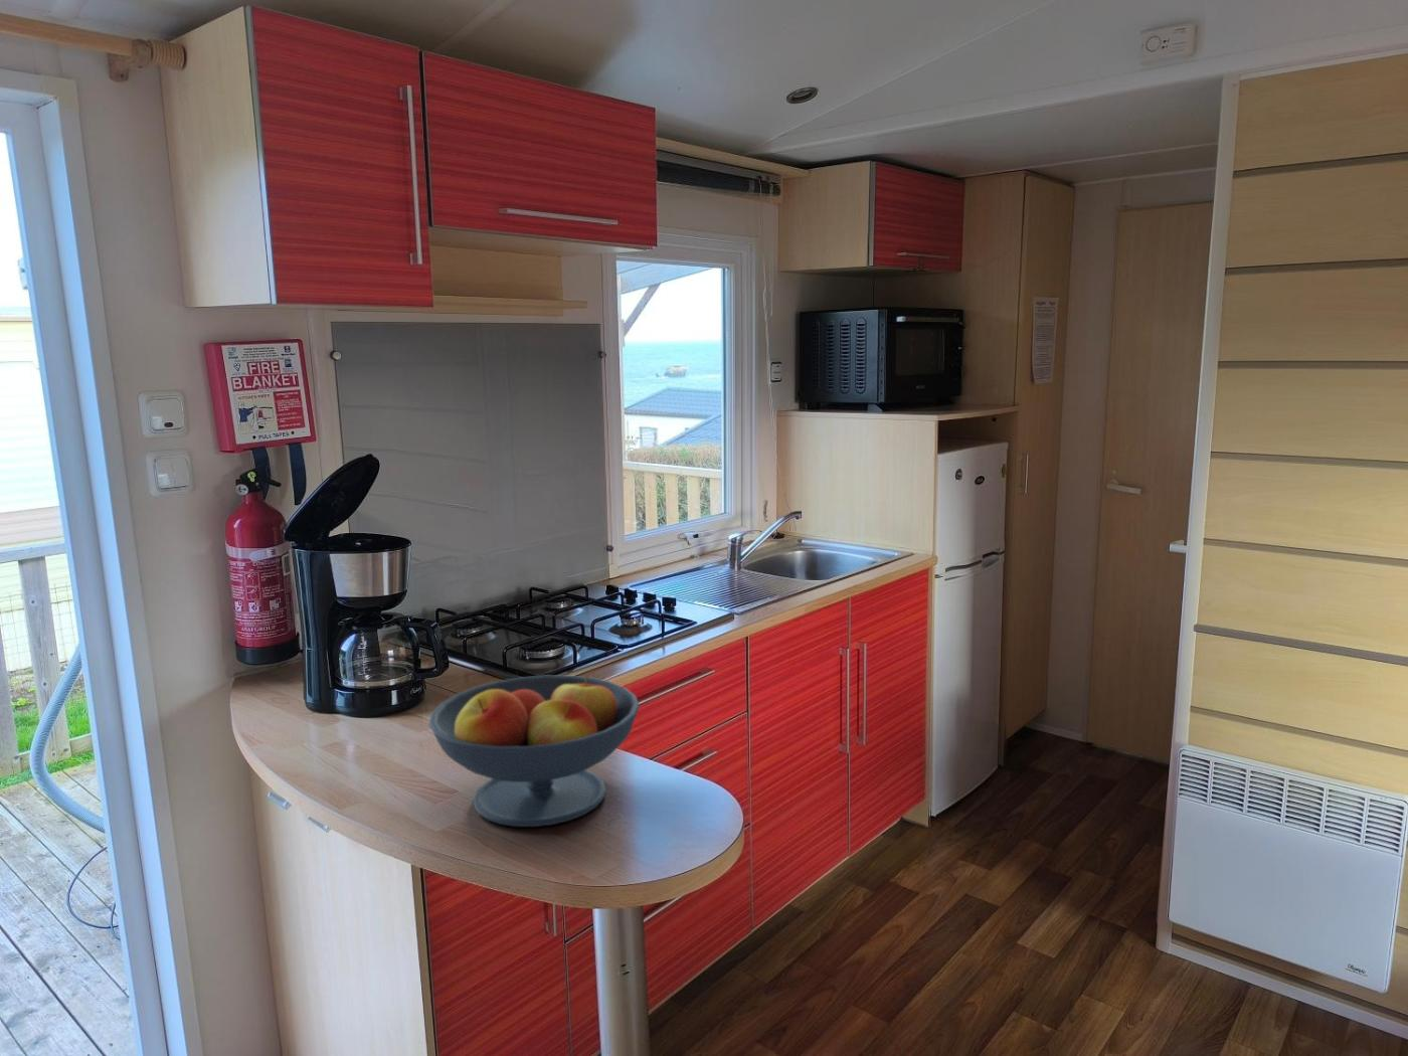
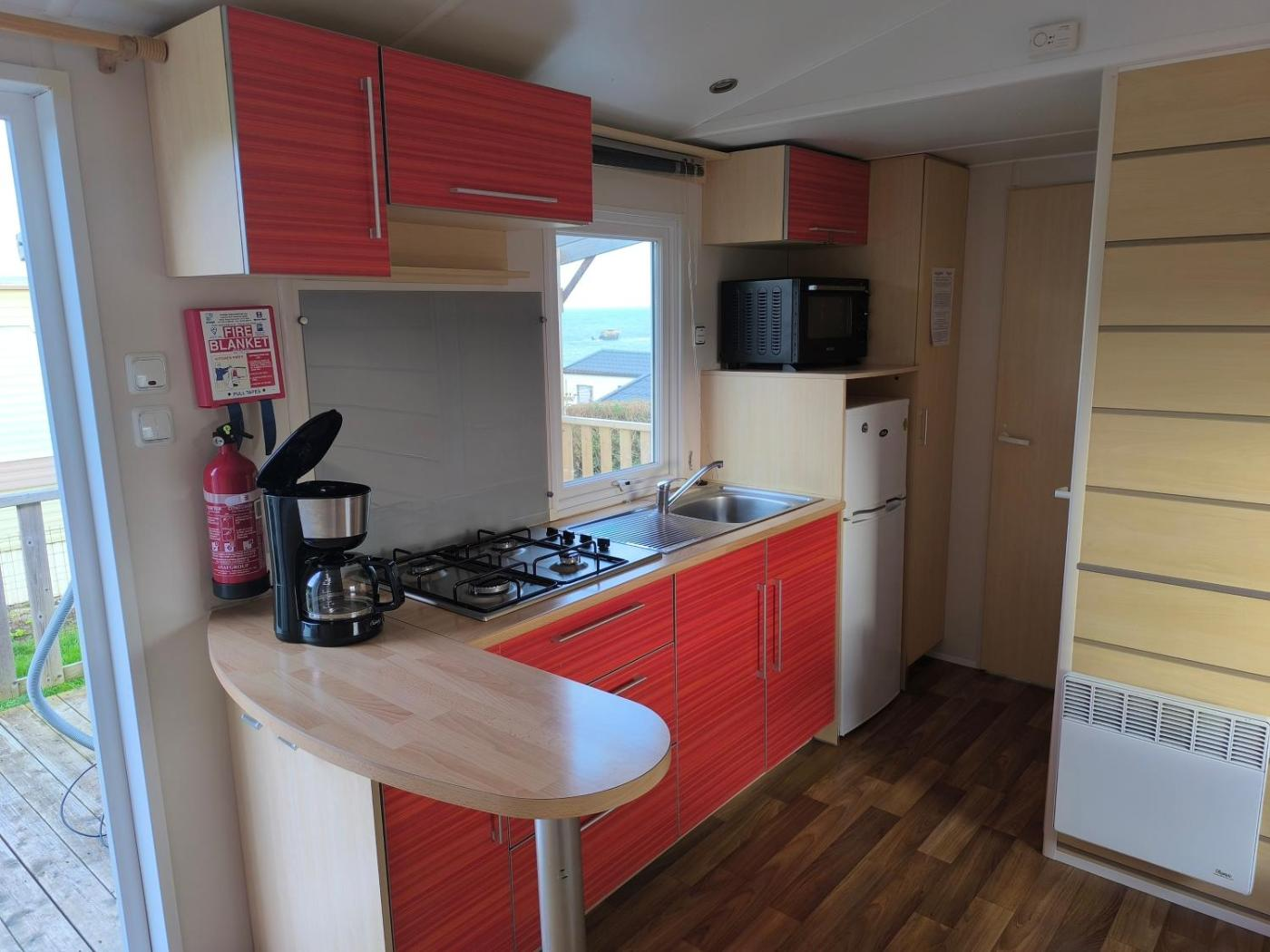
- fruit bowl (537, 737)
